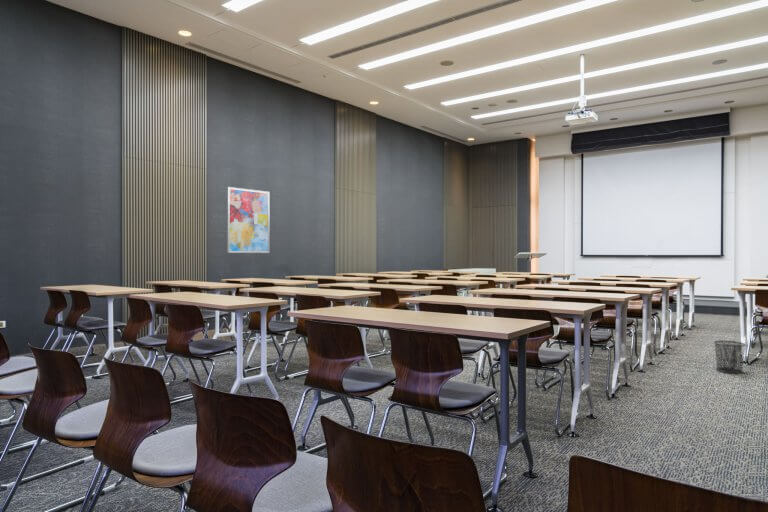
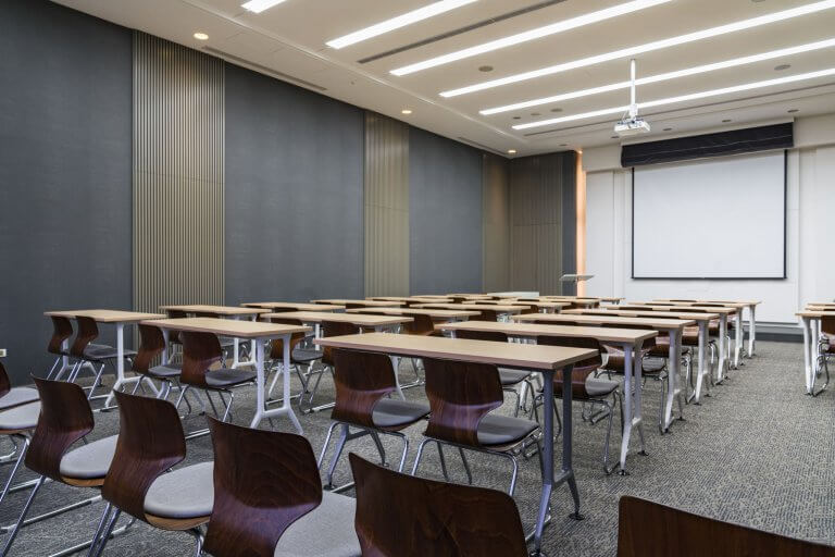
- wall art (249, 221)
- waste bin (729, 356)
